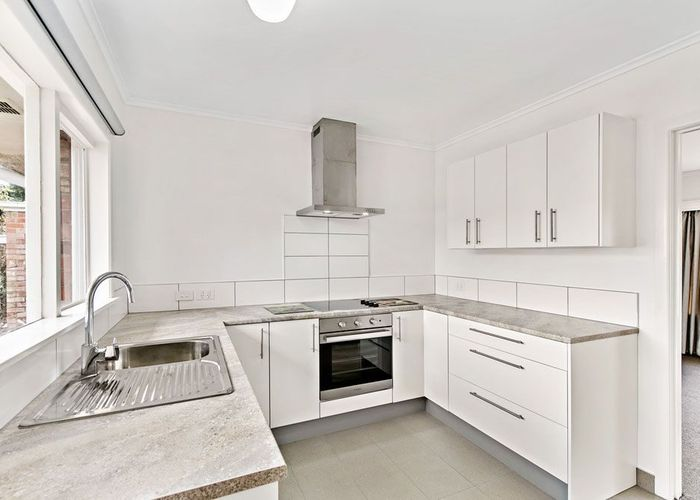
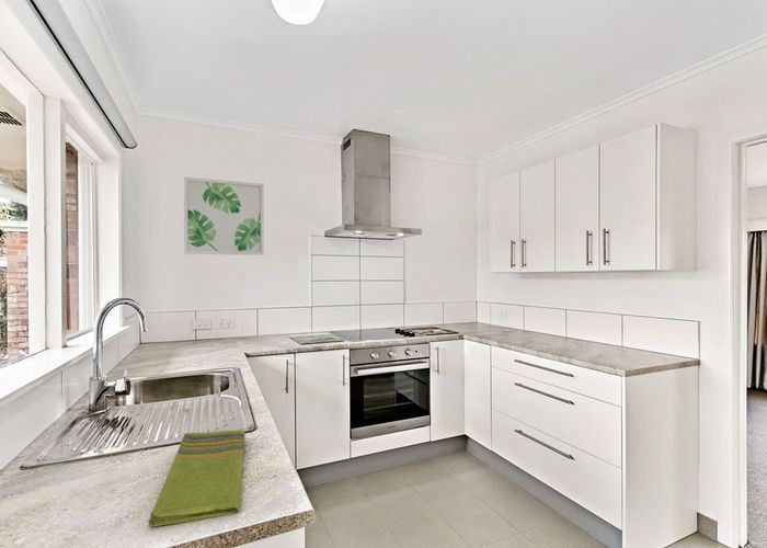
+ wall art (225, 217)
+ dish towel (206, 466)
